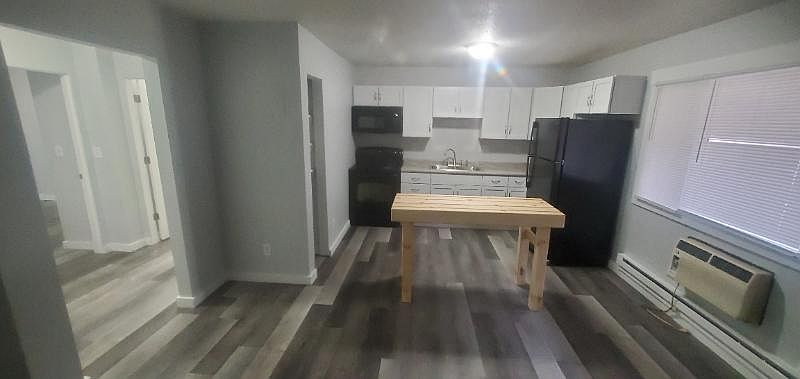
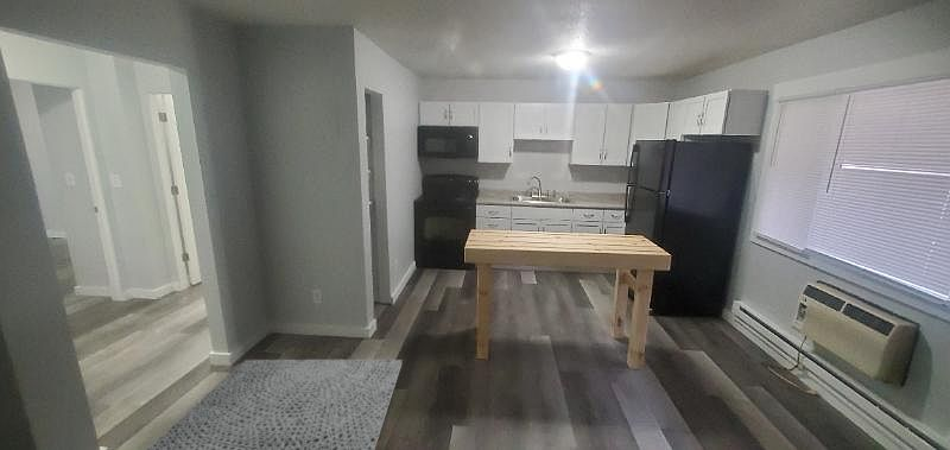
+ rug (316, 370)
